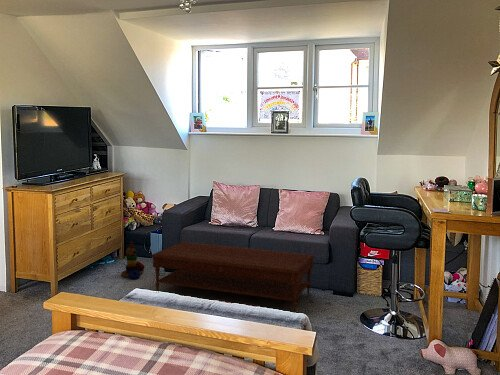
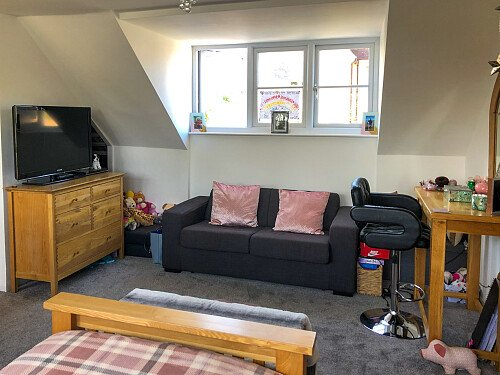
- coffee table (233, 274)
- stacking toy (134, 258)
